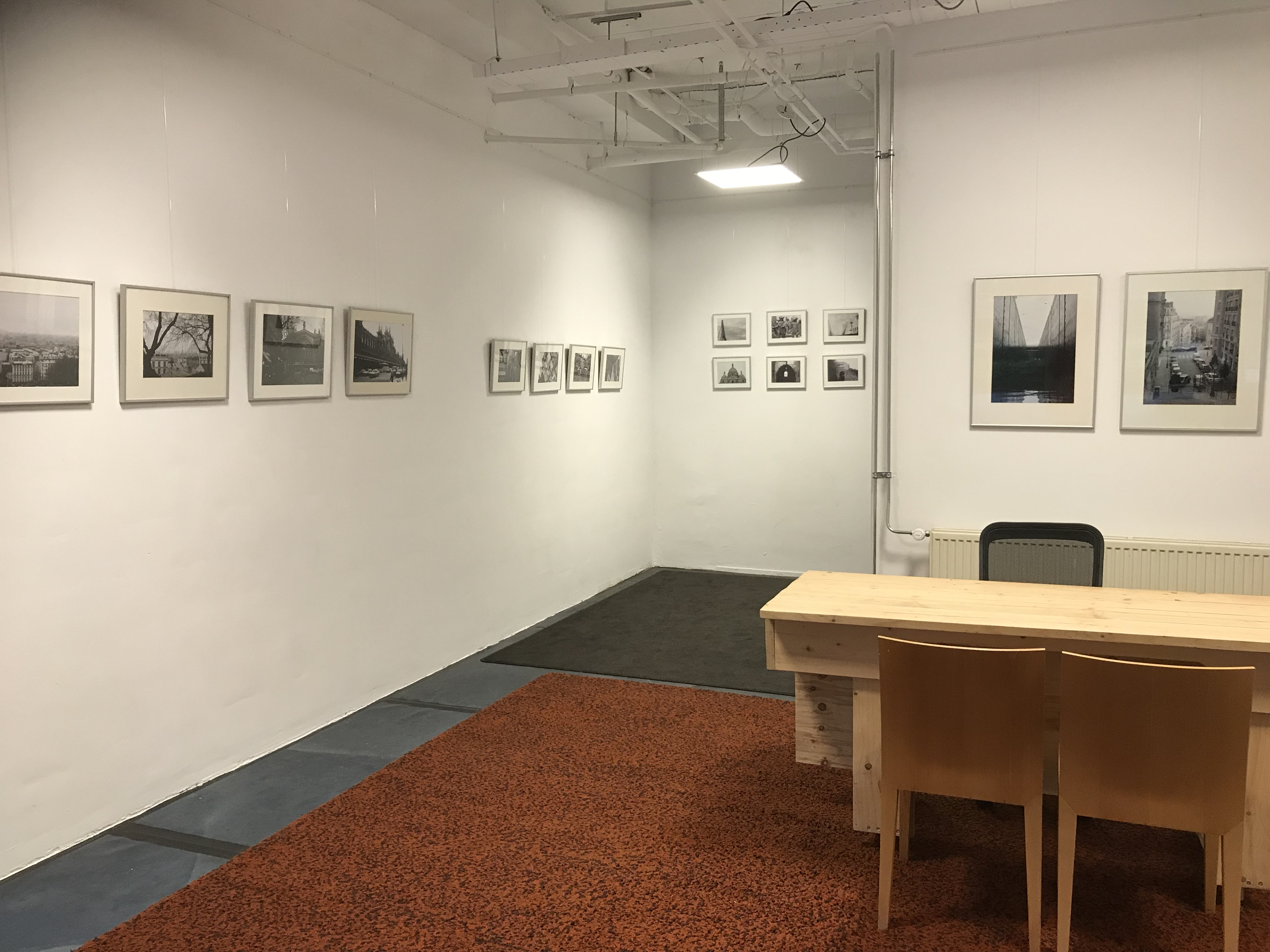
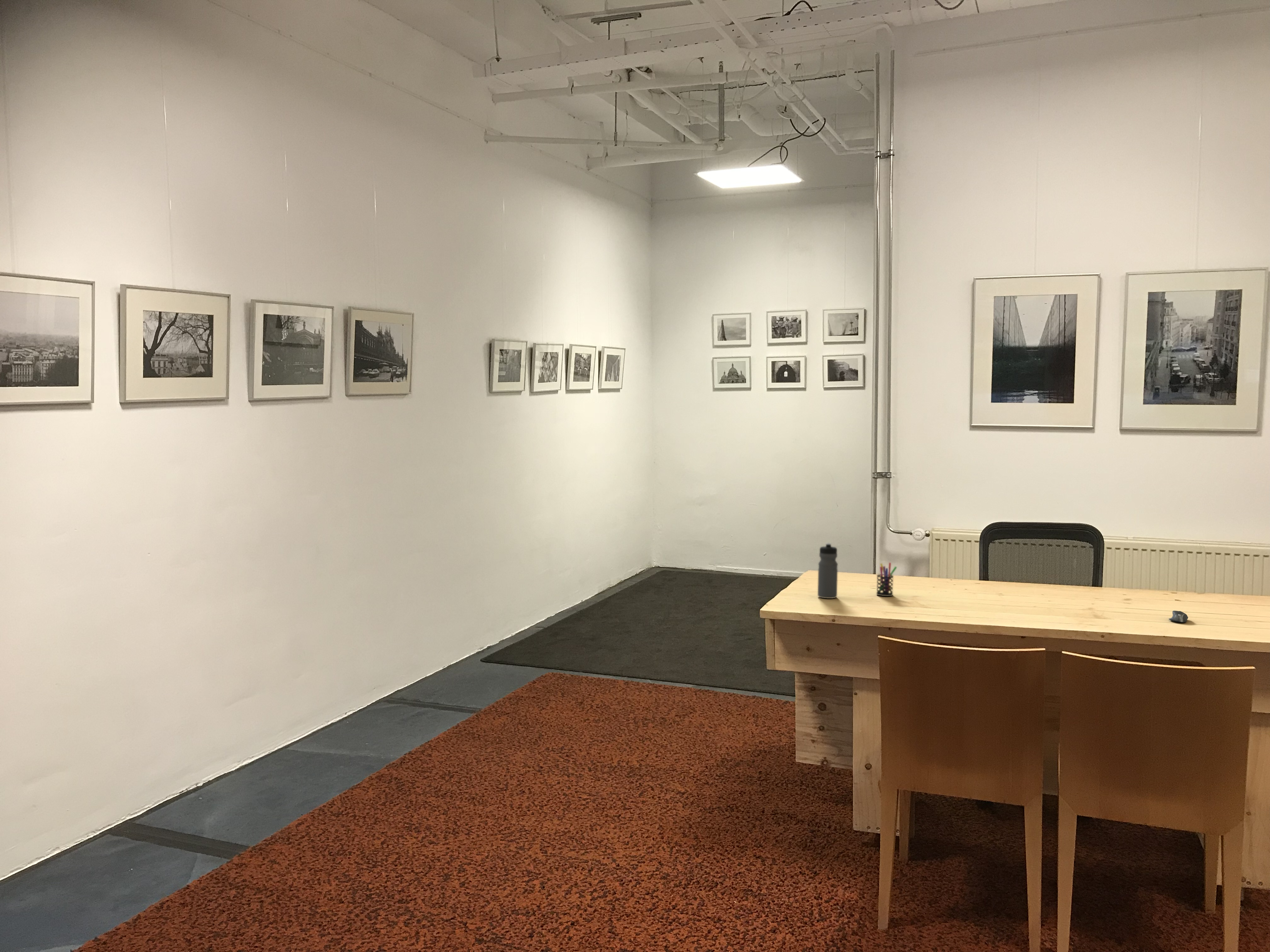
+ computer mouse (1179, 615)
+ water bottle (828, 570)
+ pen holder (887, 578)
